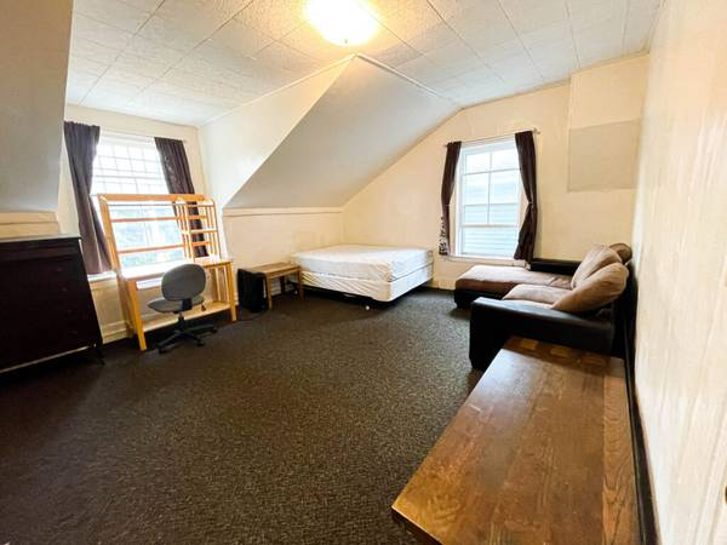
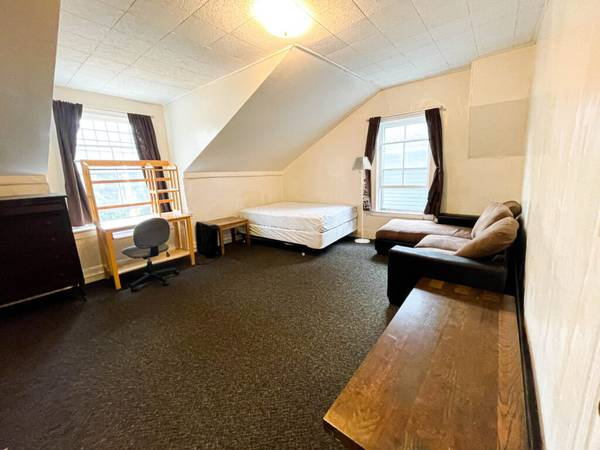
+ floor lamp (361, 200)
